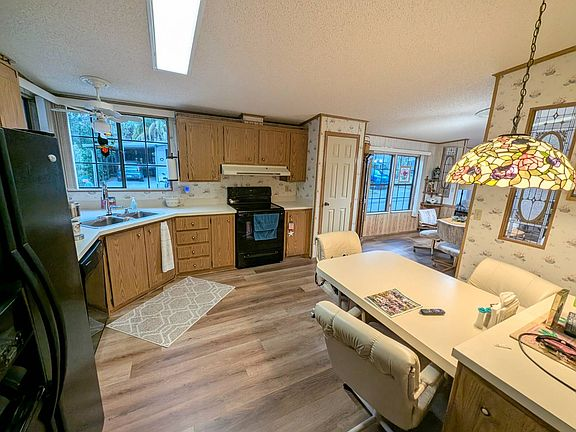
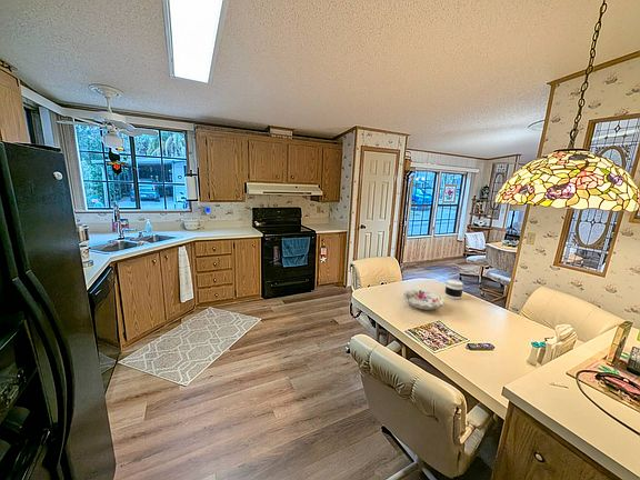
+ jar (453, 289)
+ decorative bowl (422, 300)
